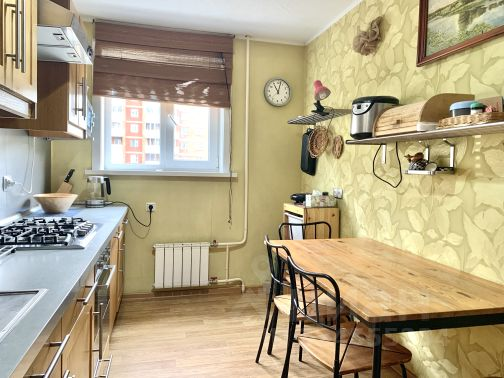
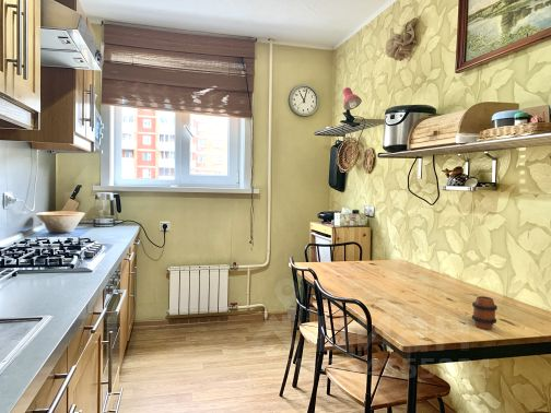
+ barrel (484, 312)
